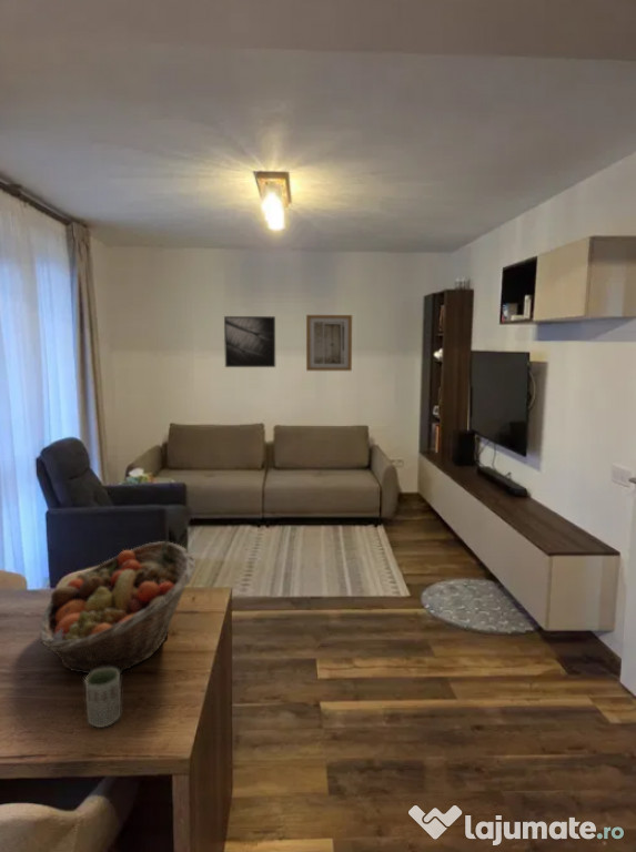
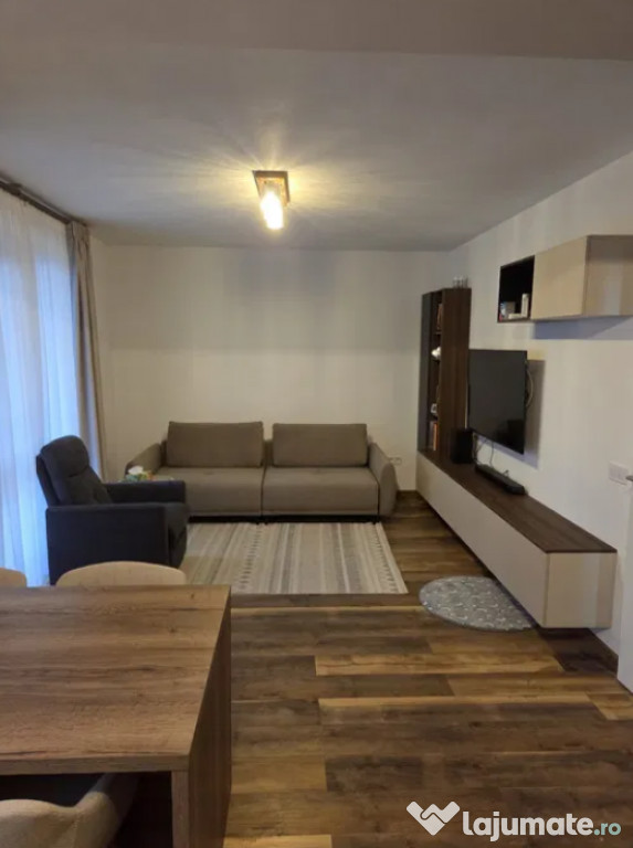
- fruit basket (120, 601)
- cup (103, 698)
- wall art (329, 343)
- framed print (250, 342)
